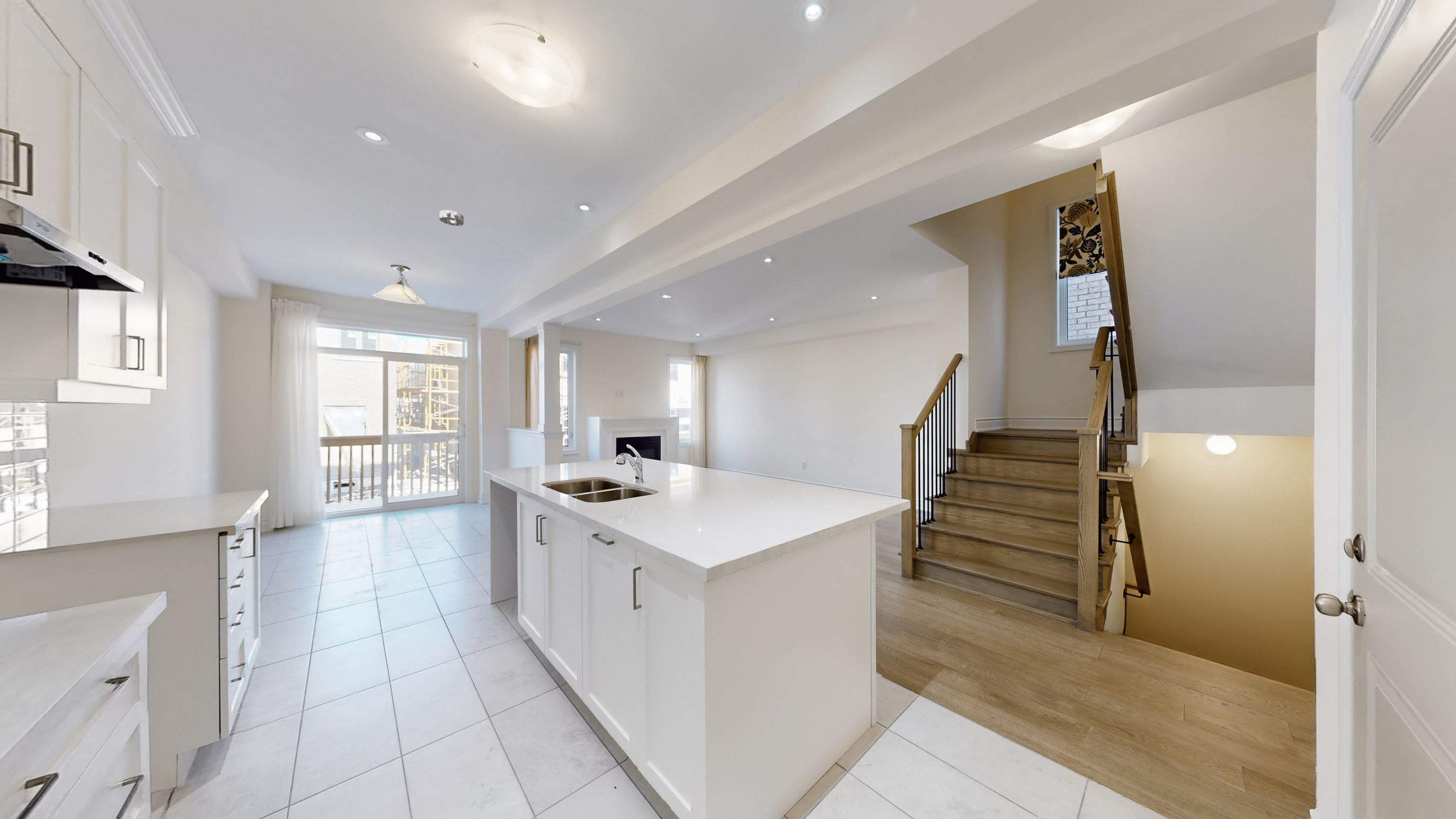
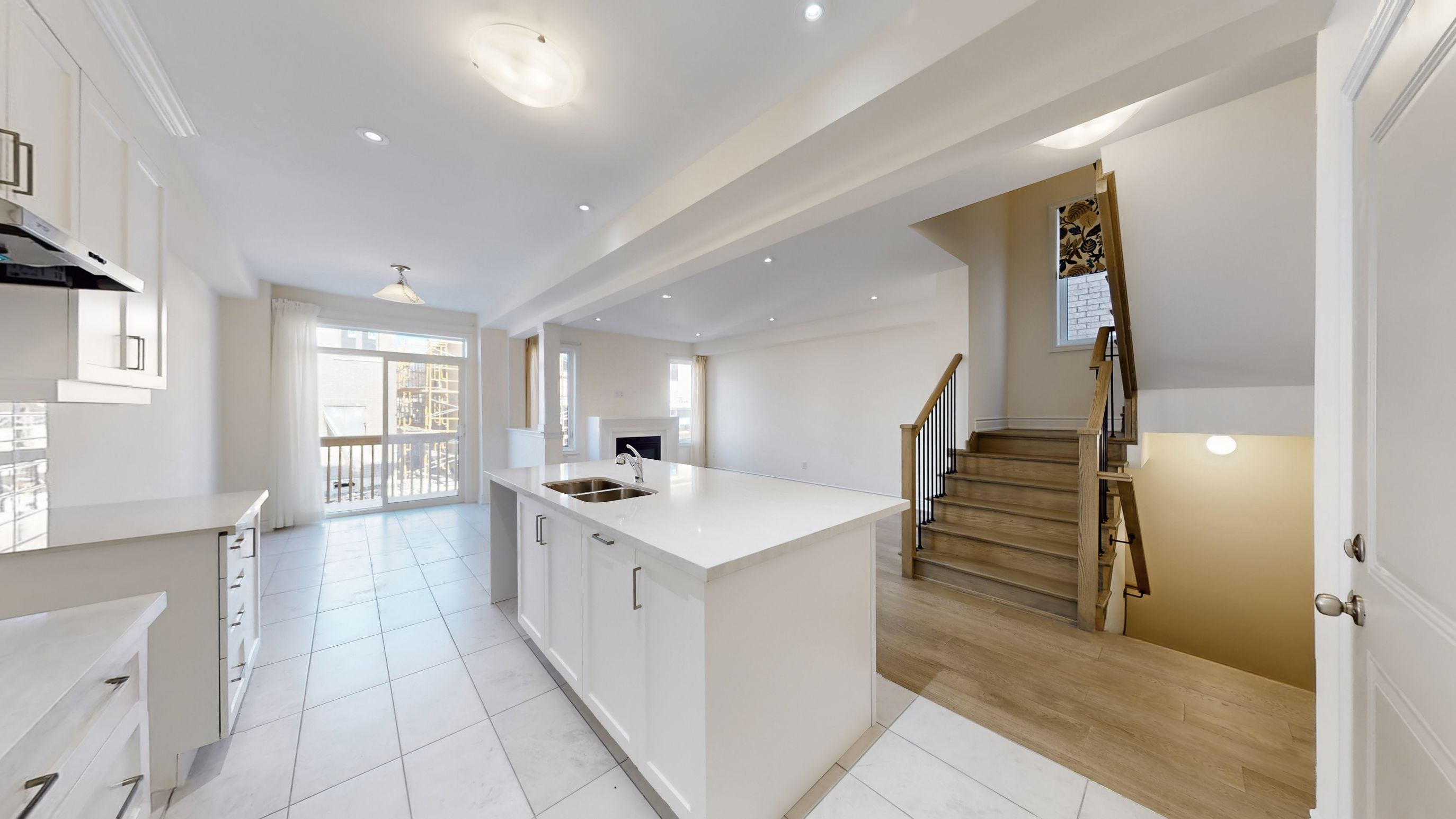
- smoke detector (451, 217)
